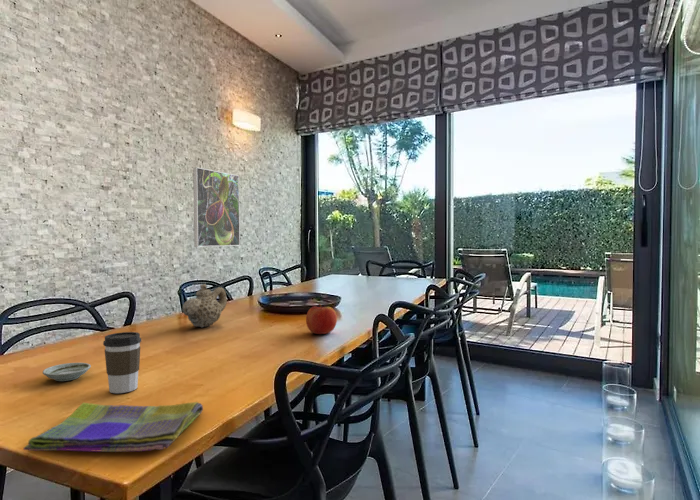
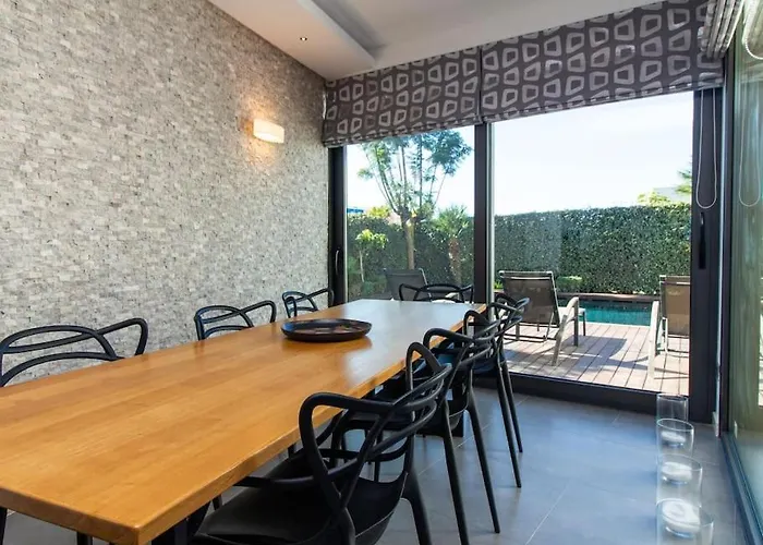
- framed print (218, 209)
- coffee cup (122, 362)
- fruit (321, 318)
- dish towel (124, 423)
- teapot (205, 304)
- saucer (67, 372)
